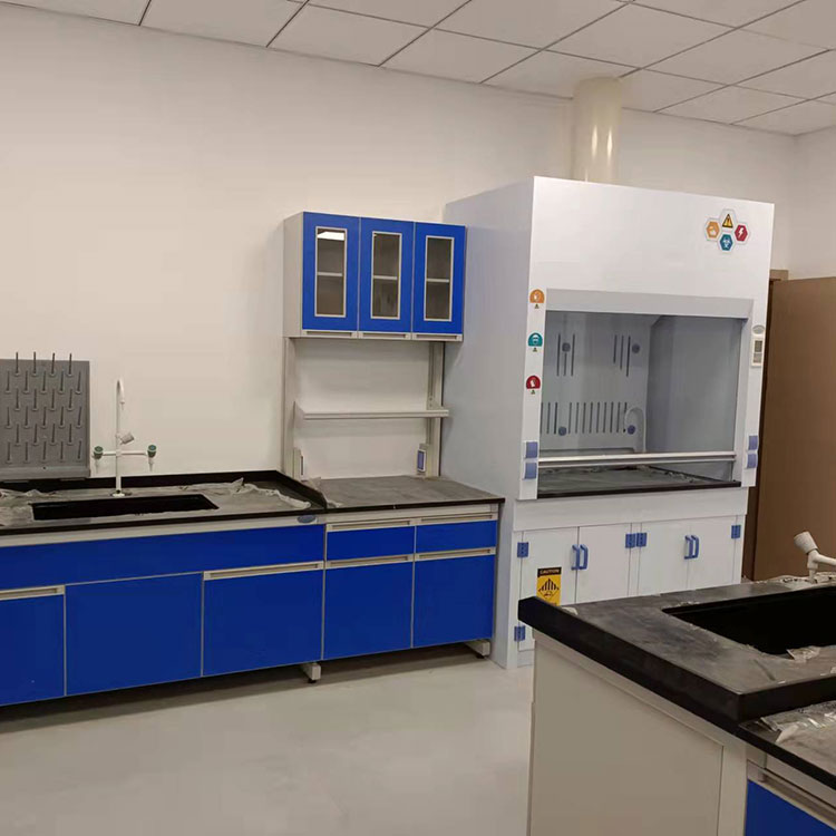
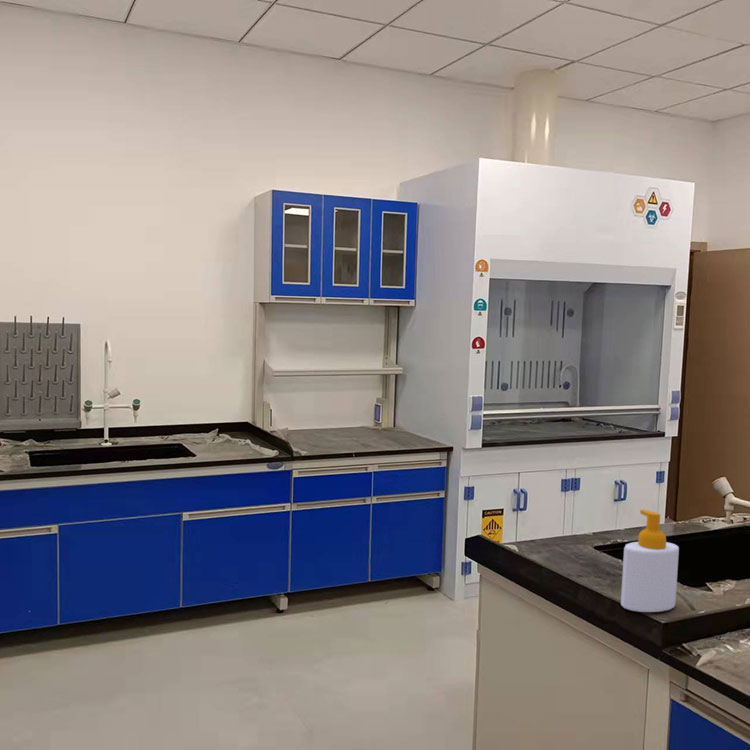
+ soap bottle (650, 559)
